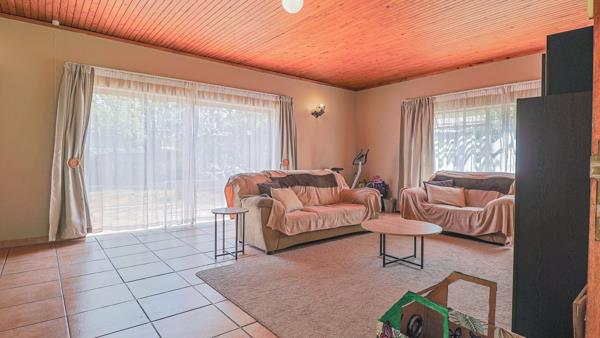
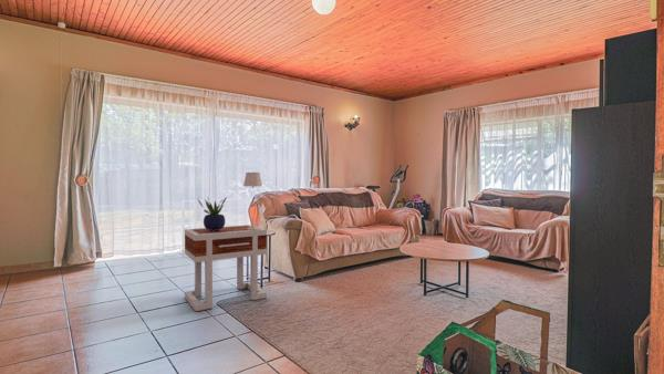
+ side table (226, 258)
+ table lamp (252, 185)
+ potted plant (212, 212)
